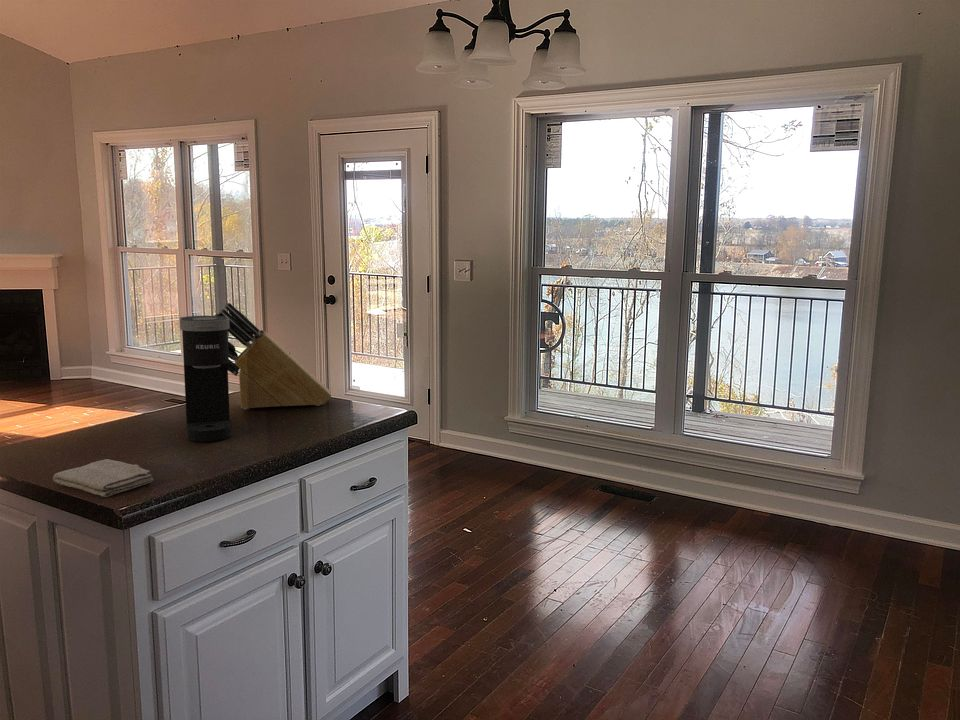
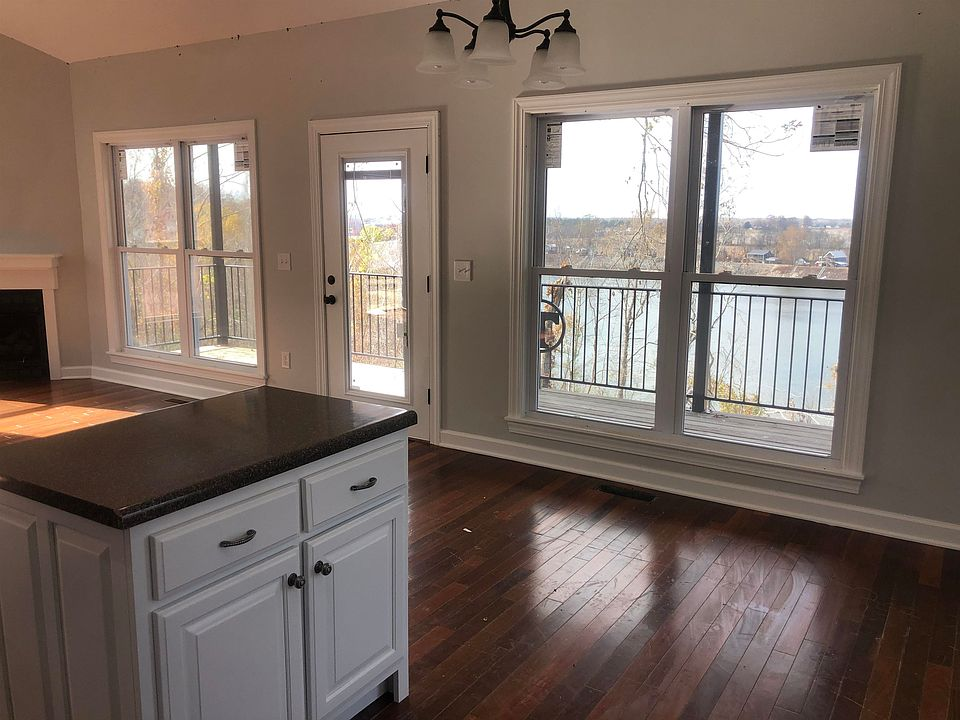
- coffee maker (206, 373)
- knife block (268, 354)
- washcloth (104, 476)
